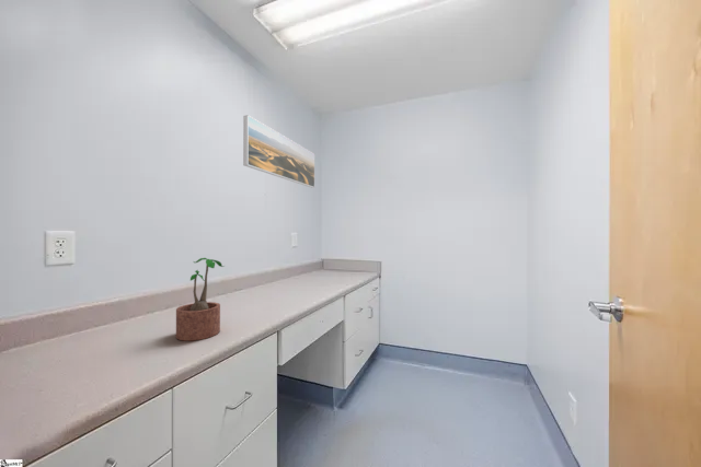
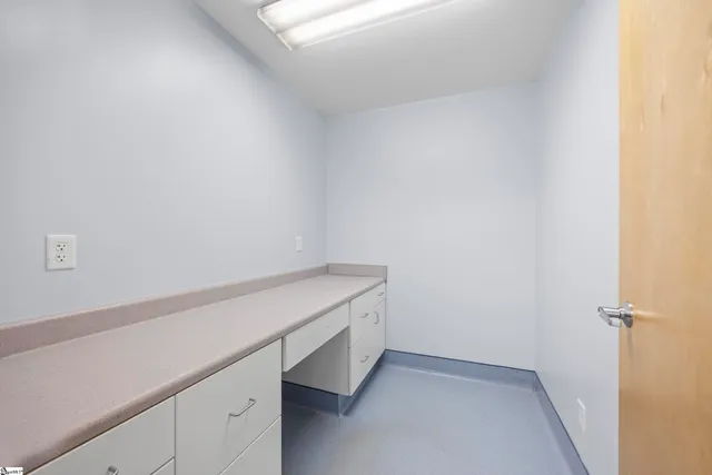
- potted plant (204, 294)
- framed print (286, 157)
